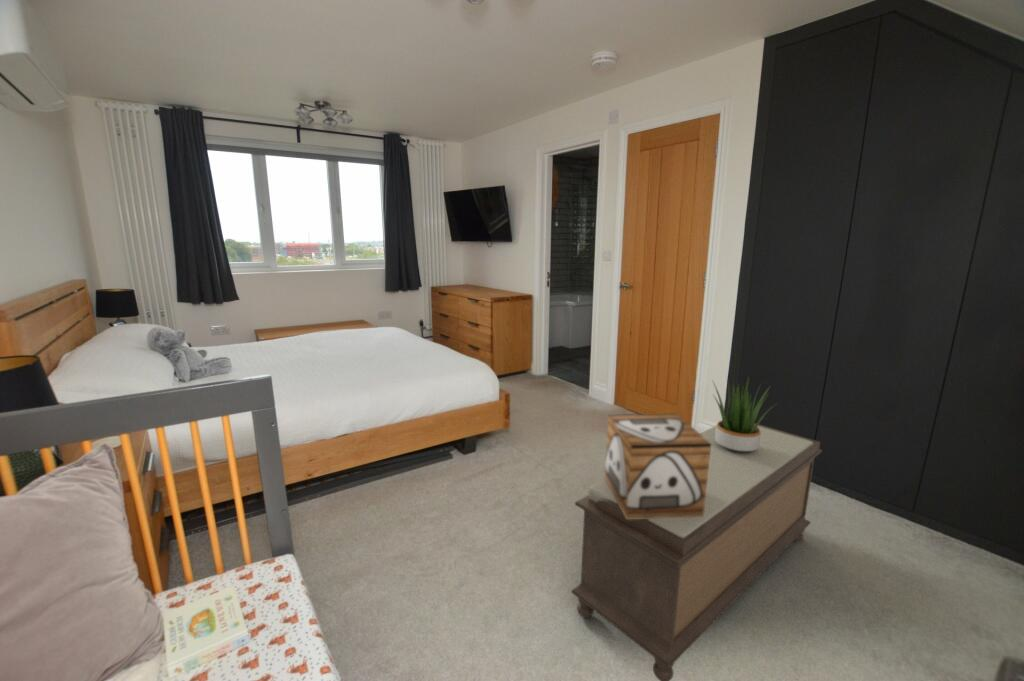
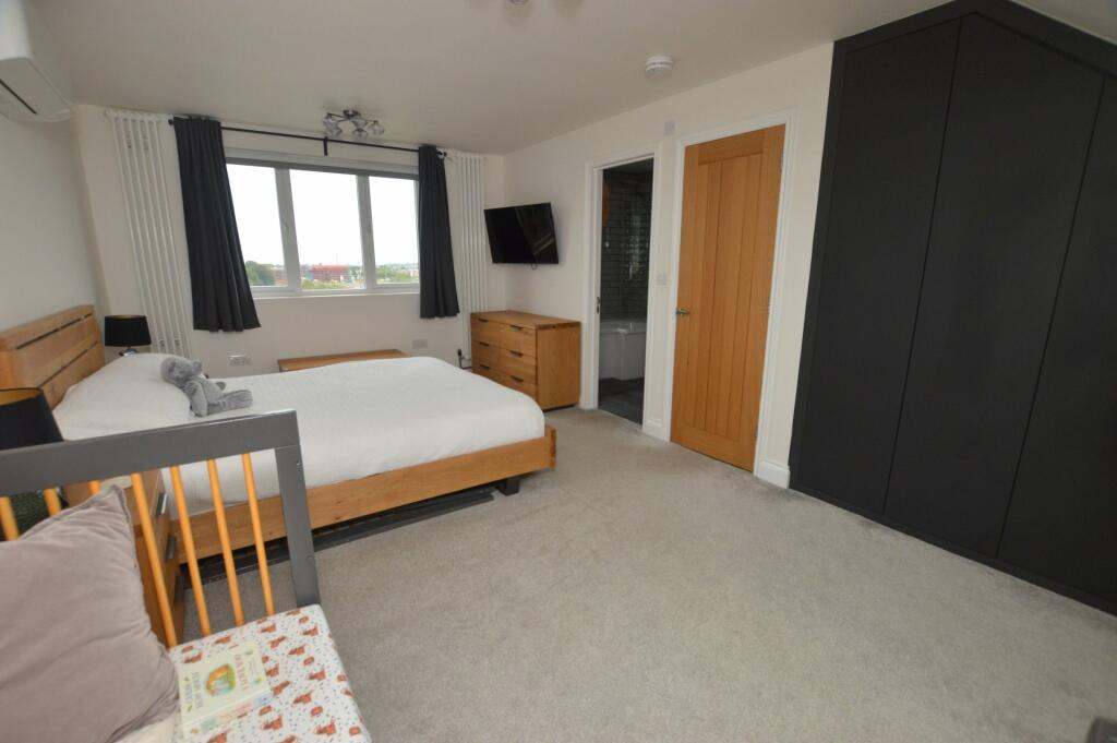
- decorative box (653, 462)
- bench (708, 518)
- potted plant (739, 414)
